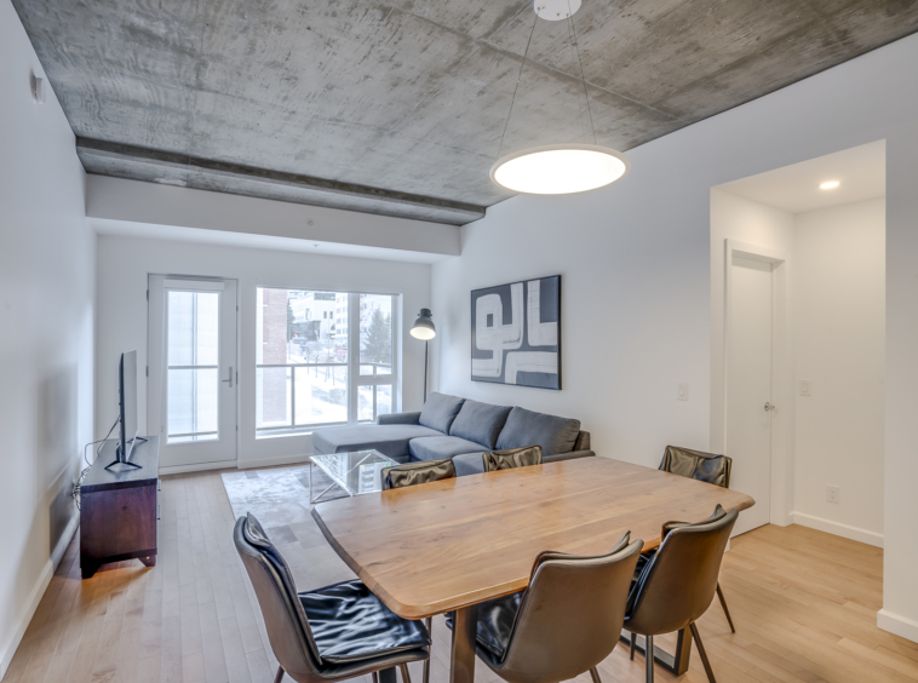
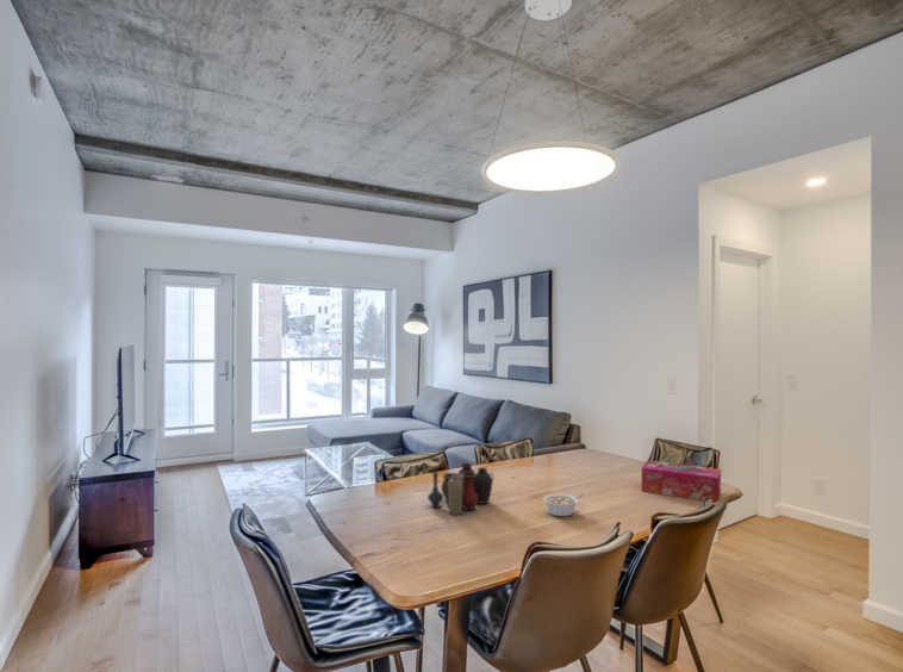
+ tissue box (680, 480)
+ legume (561, 504)
+ vase (460, 484)
